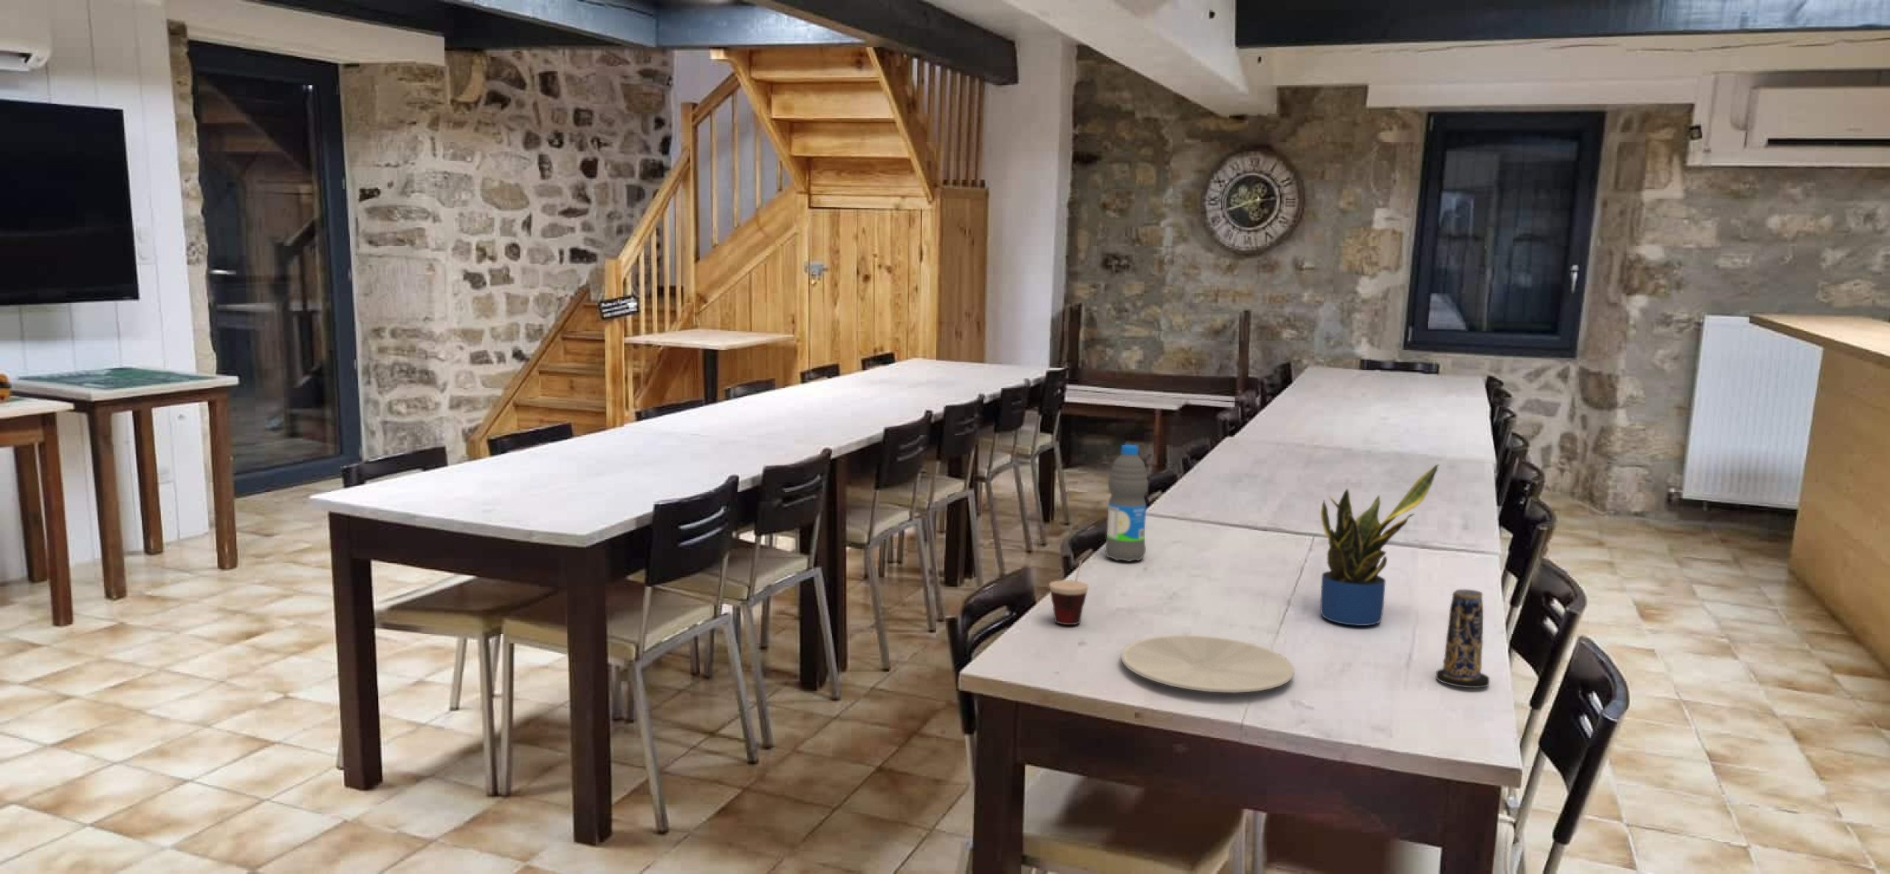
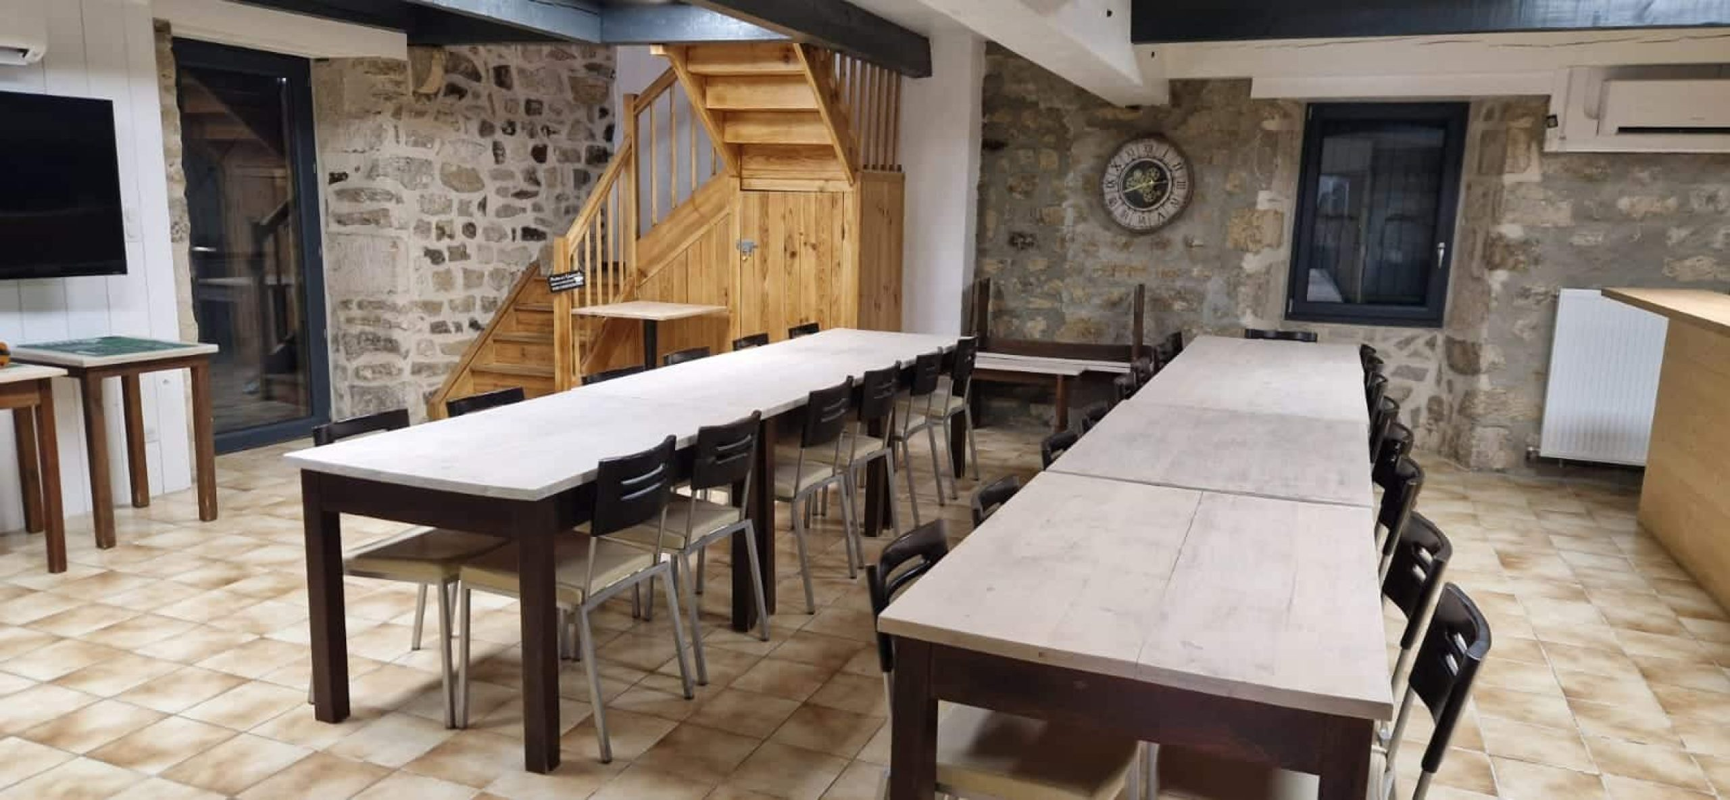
- potted plant (1370, 539)
- cup (1075, 587)
- plate (1205, 664)
- candle (1466, 637)
- water bottle (1127, 501)
